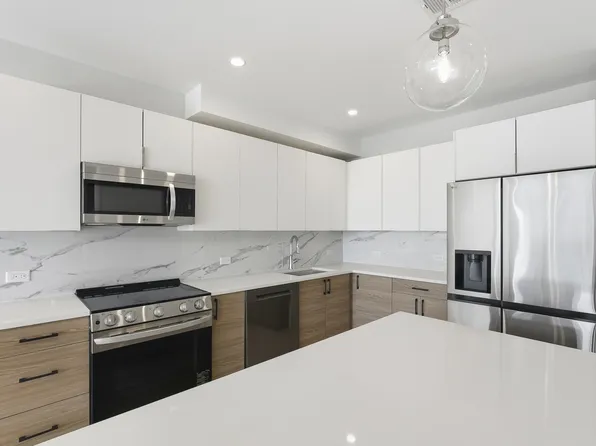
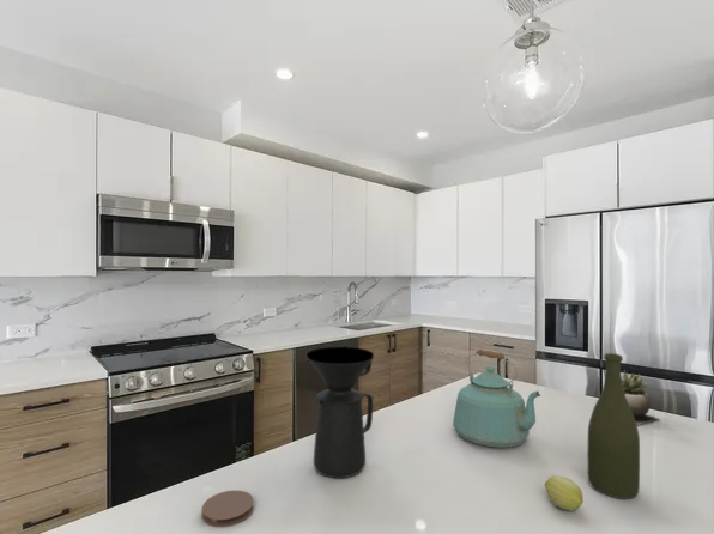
+ fruit (562, 491)
+ kettle (496, 394)
+ succulent plant (625, 393)
+ coffee maker (339, 409)
+ bottle (612, 421)
+ coaster (228, 506)
